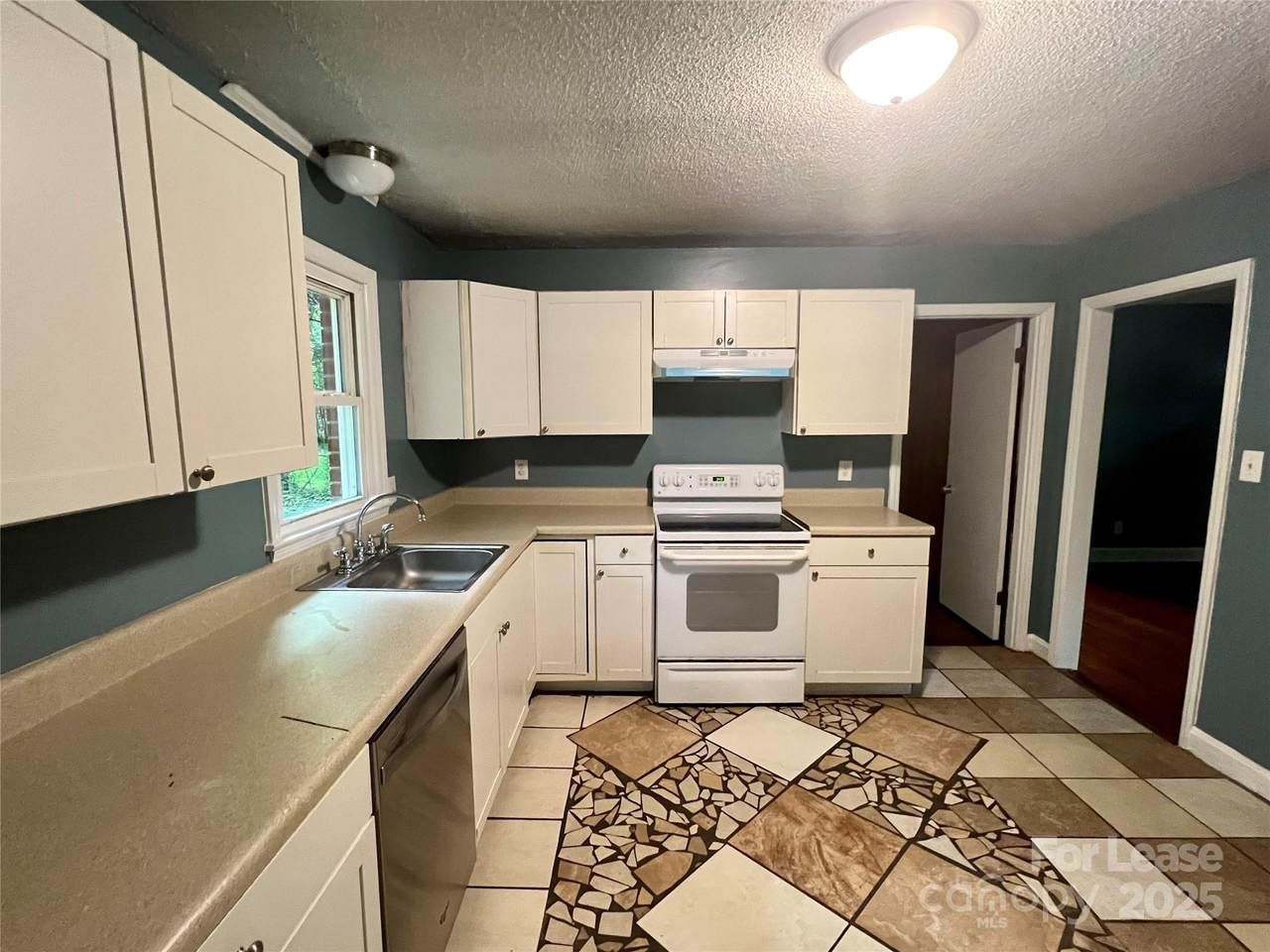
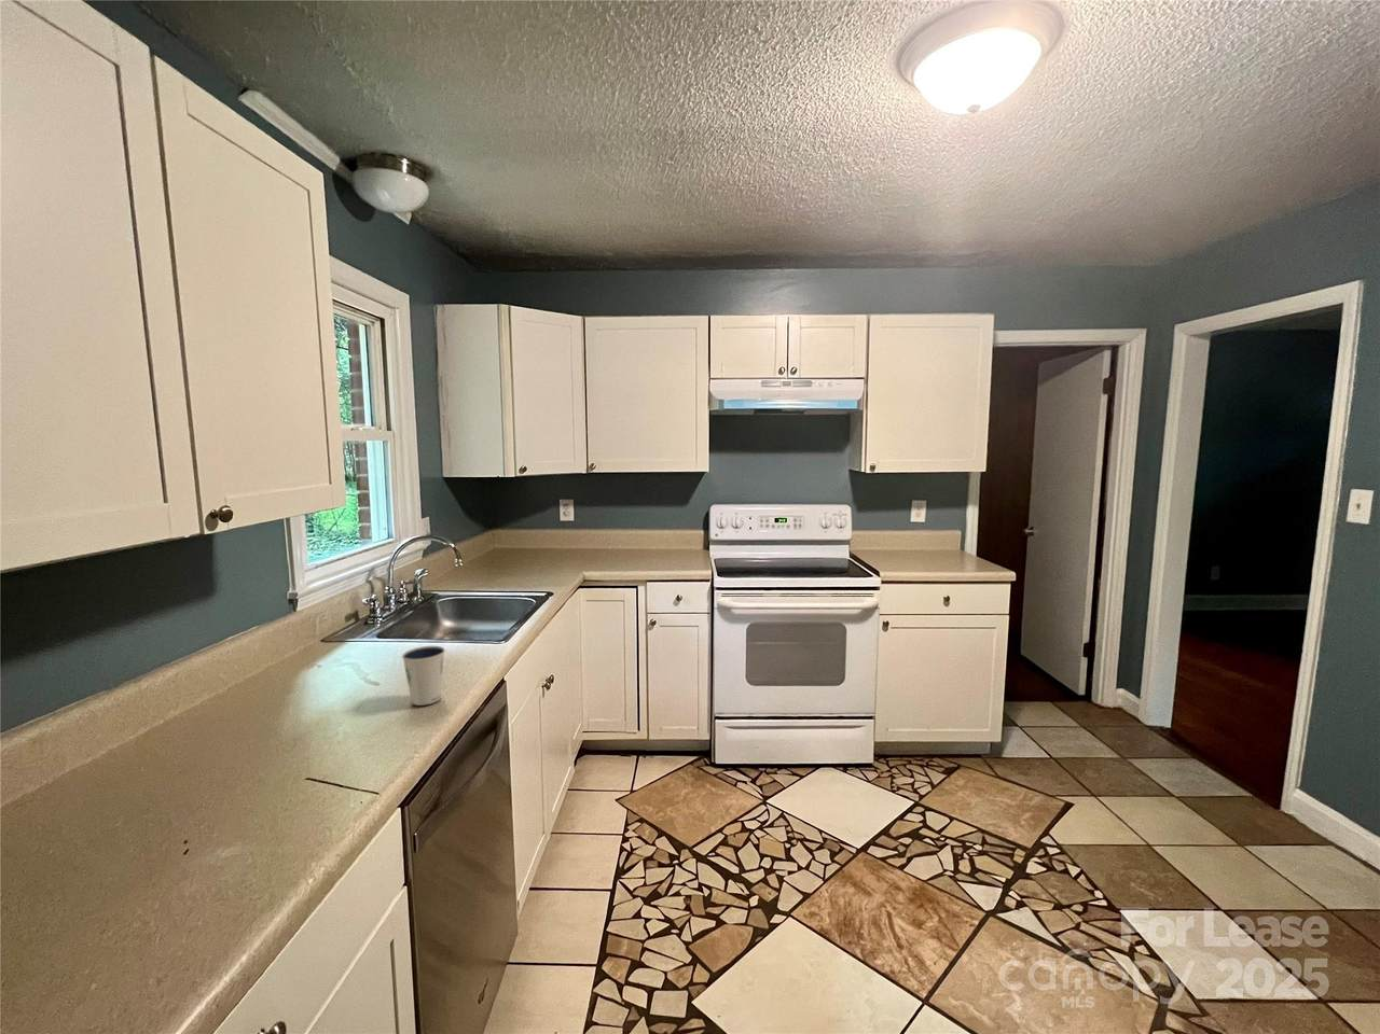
+ dixie cup (425, 676)
